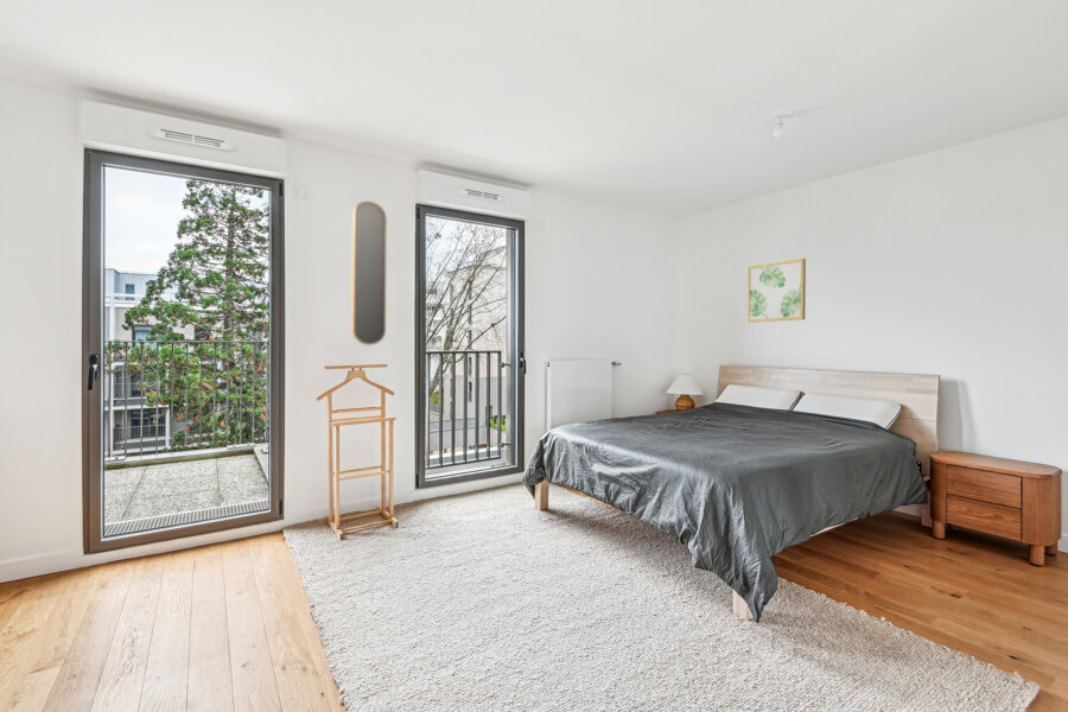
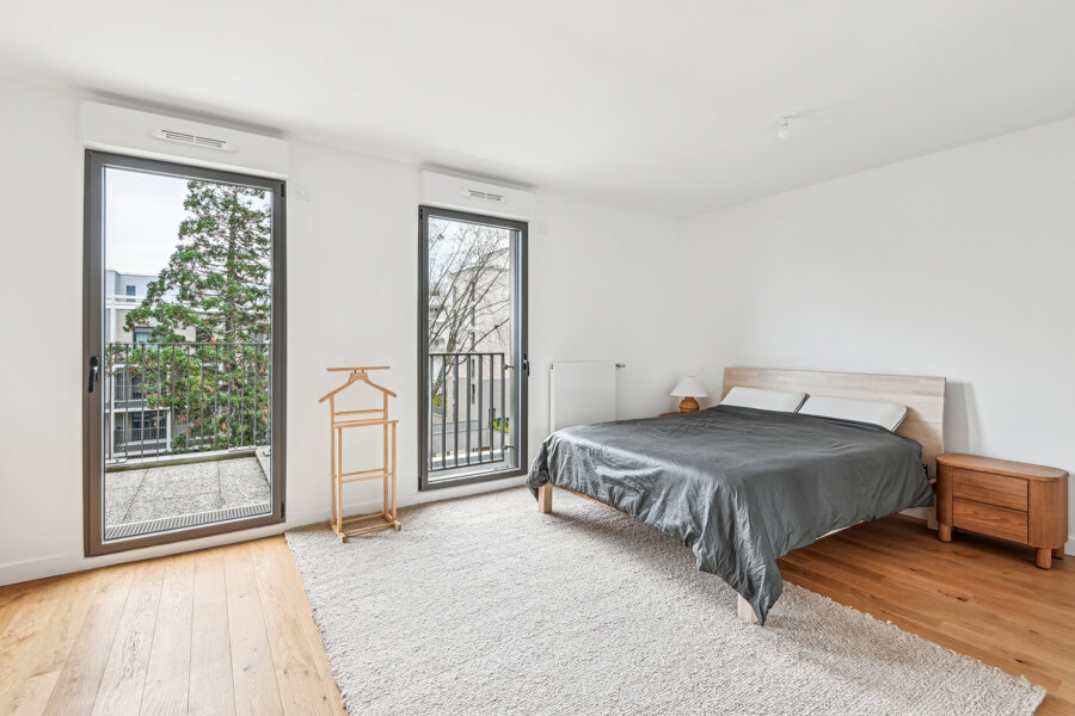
- home mirror (369, 273)
- wall art (775, 292)
